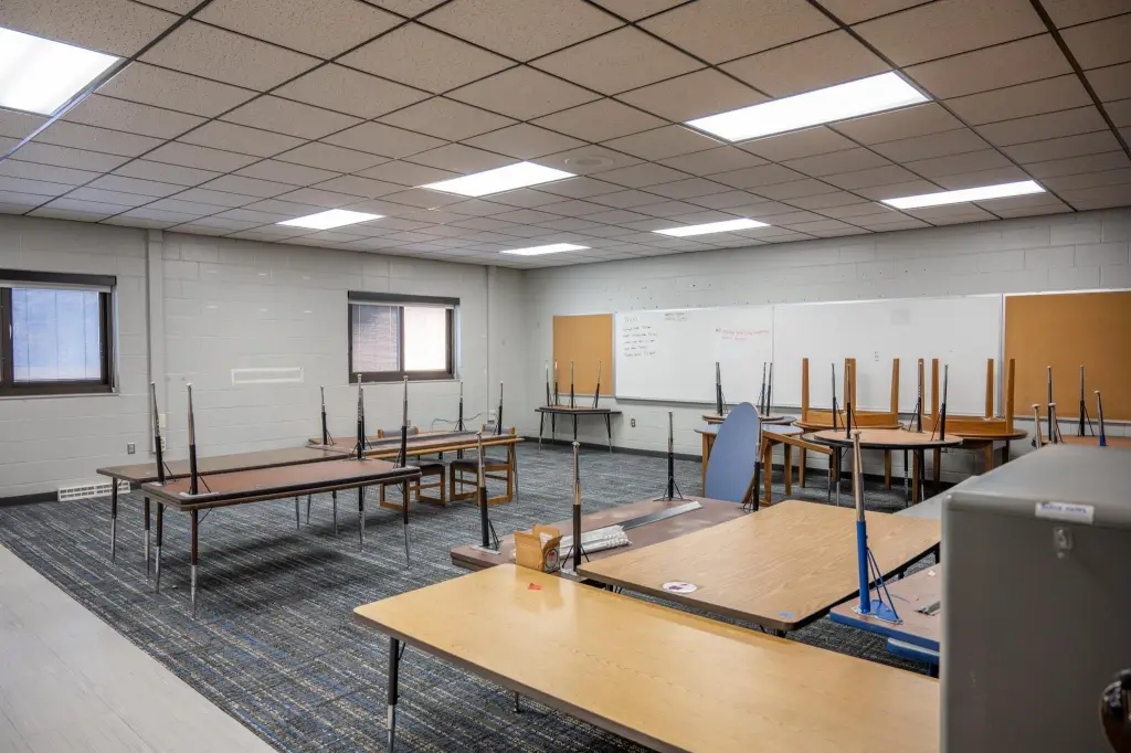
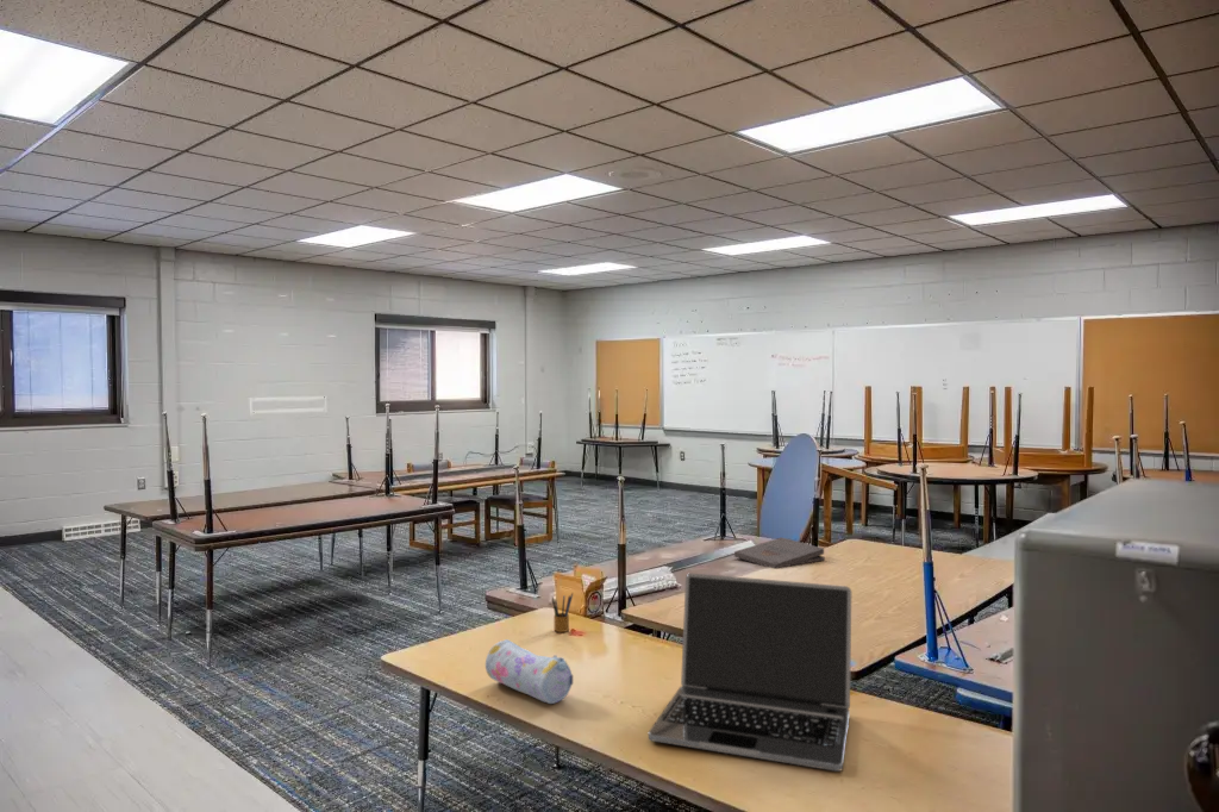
+ laptop (754, 660)
+ pencil box (562, 612)
+ pizza box (779, 552)
+ pencil case (527, 669)
